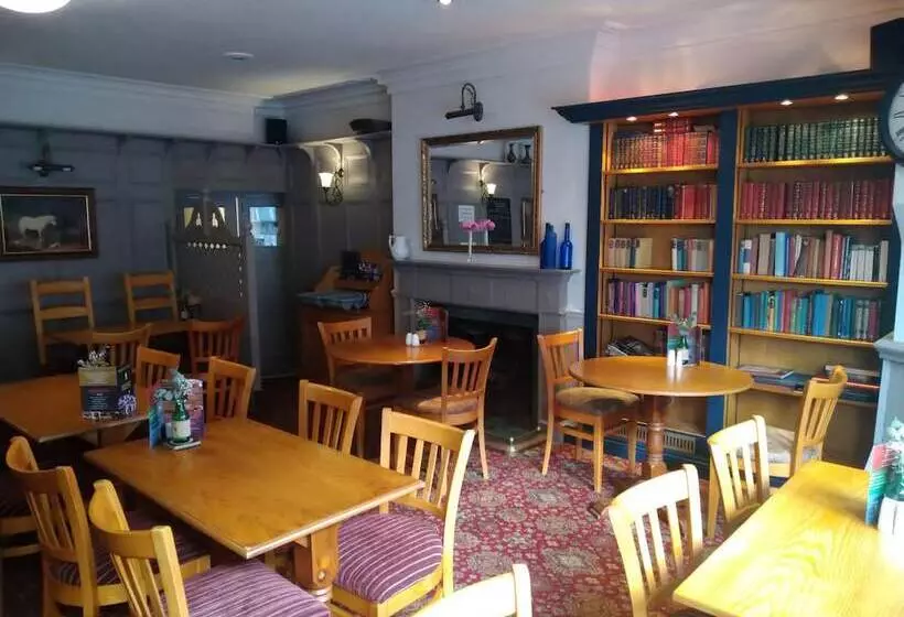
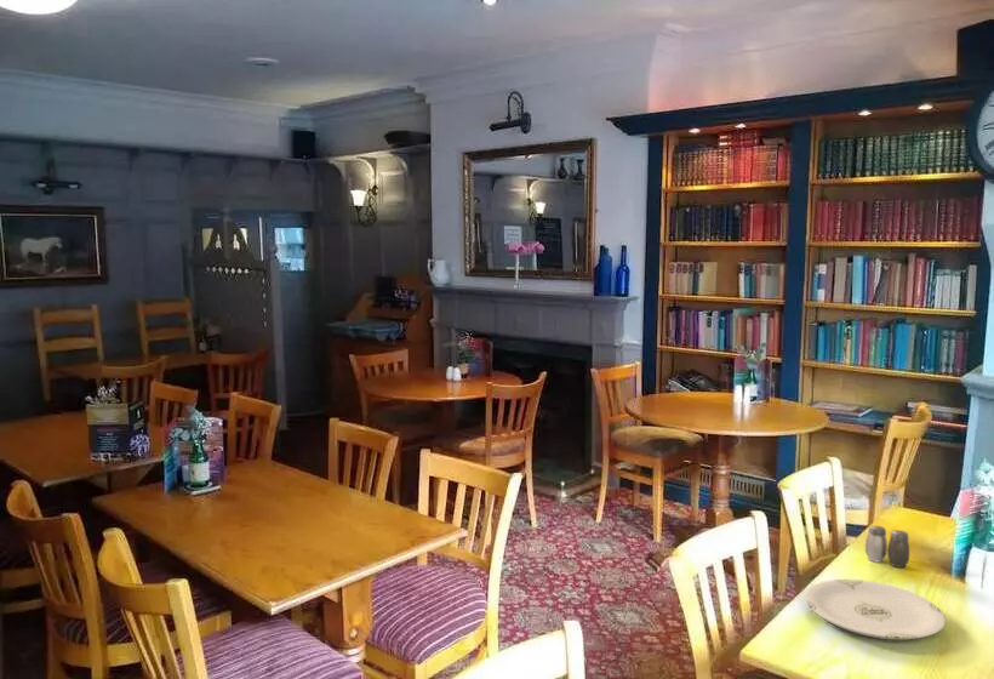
+ plate (872, 610)
+ salt and pepper shaker (886, 546)
